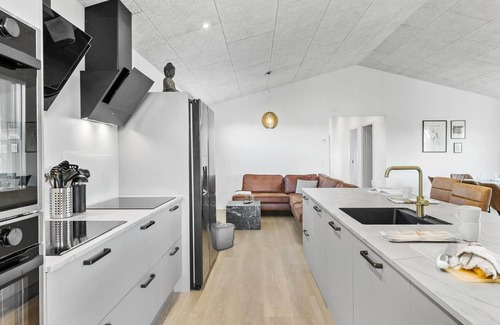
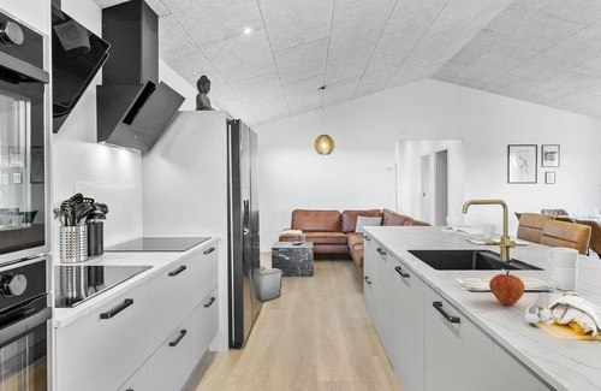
+ fruit (506, 286)
